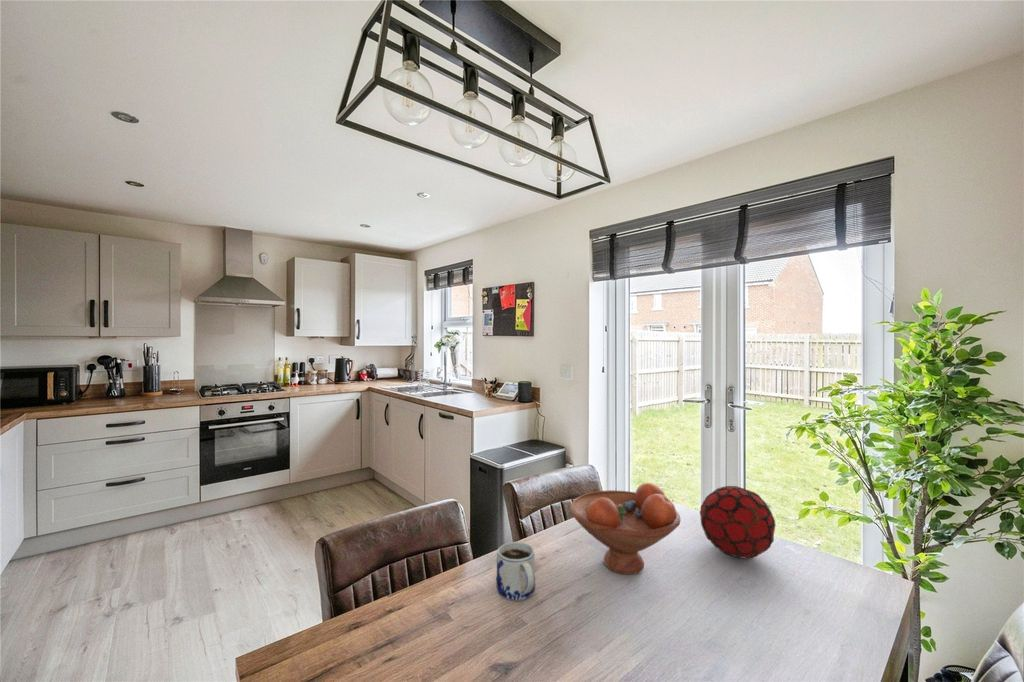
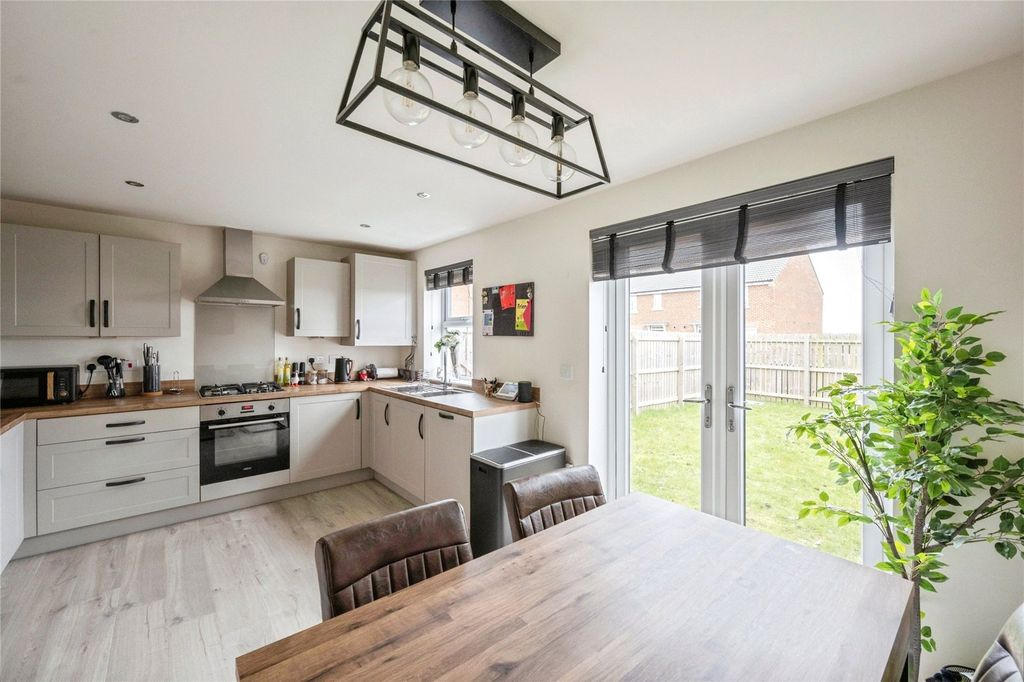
- mug (518, 572)
- decorative orb (736, 521)
- fruit bowl (623, 526)
